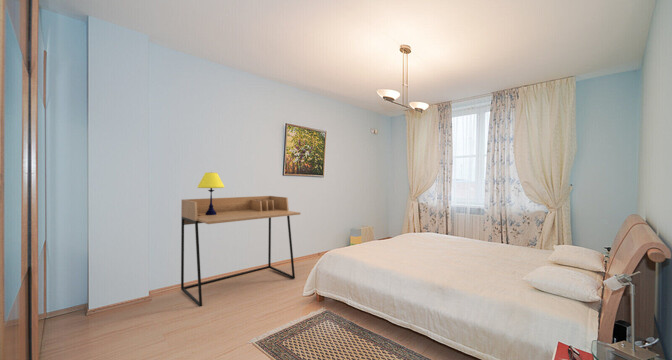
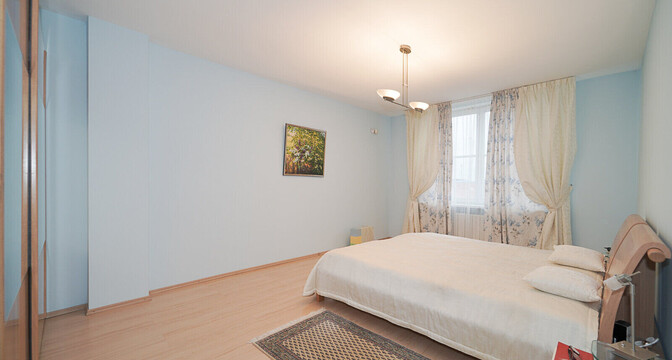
- desk (242, 220)
- table lamp (211, 193)
